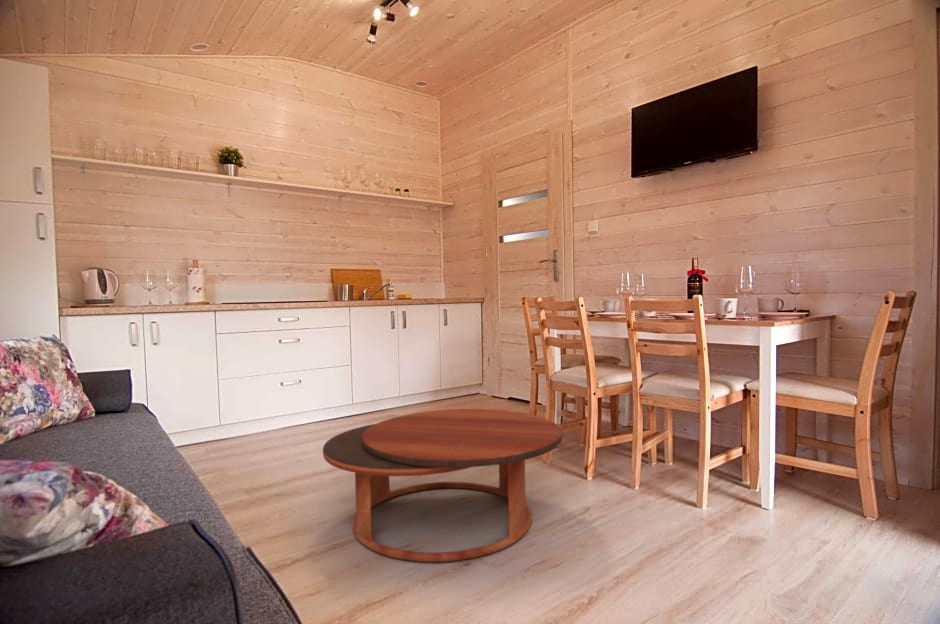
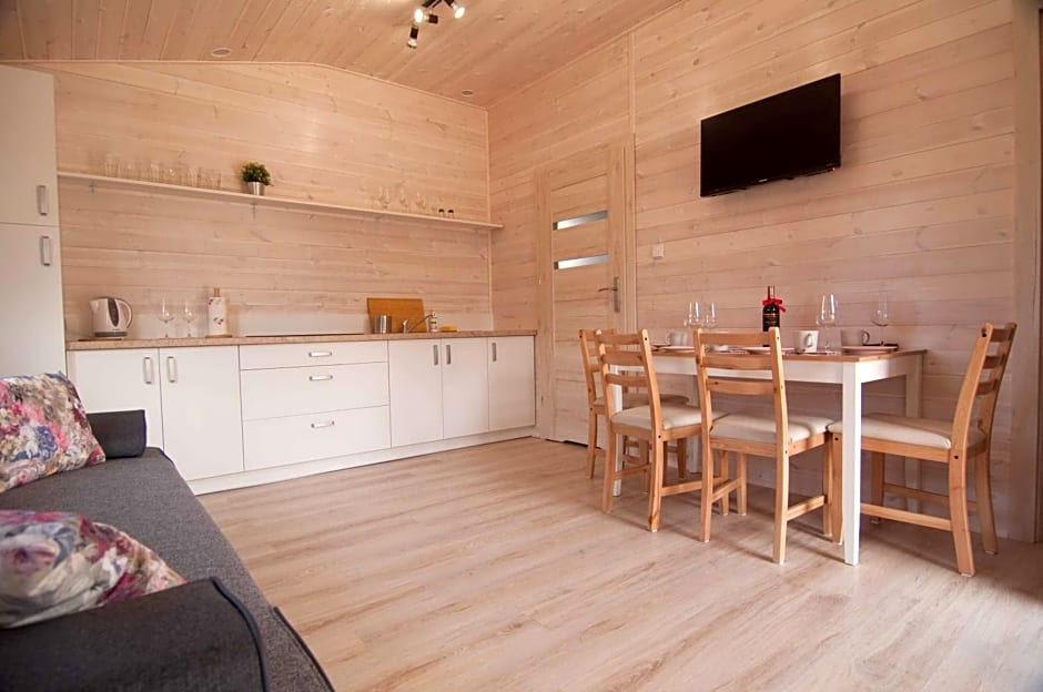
- coffee table (444, 472)
